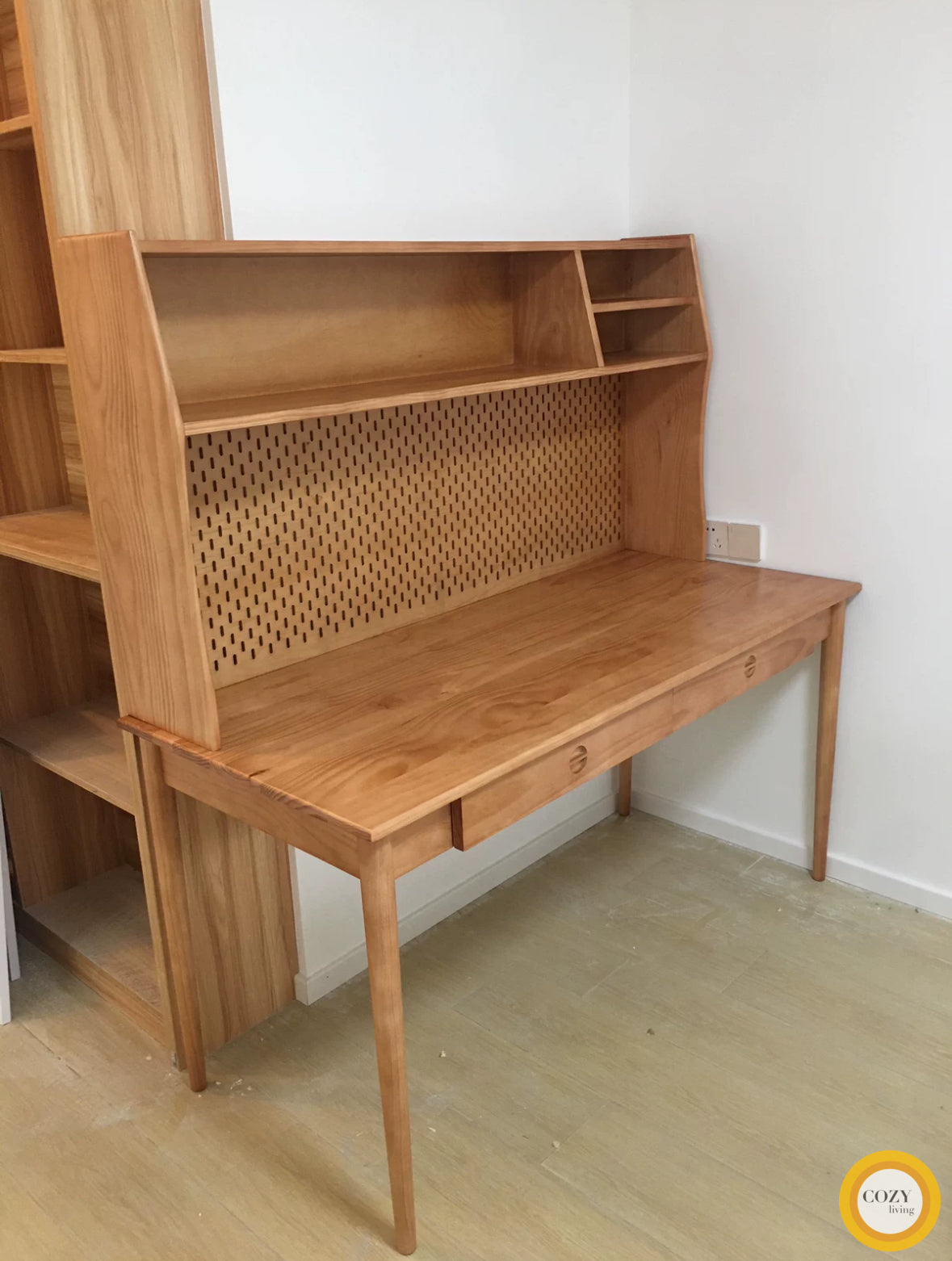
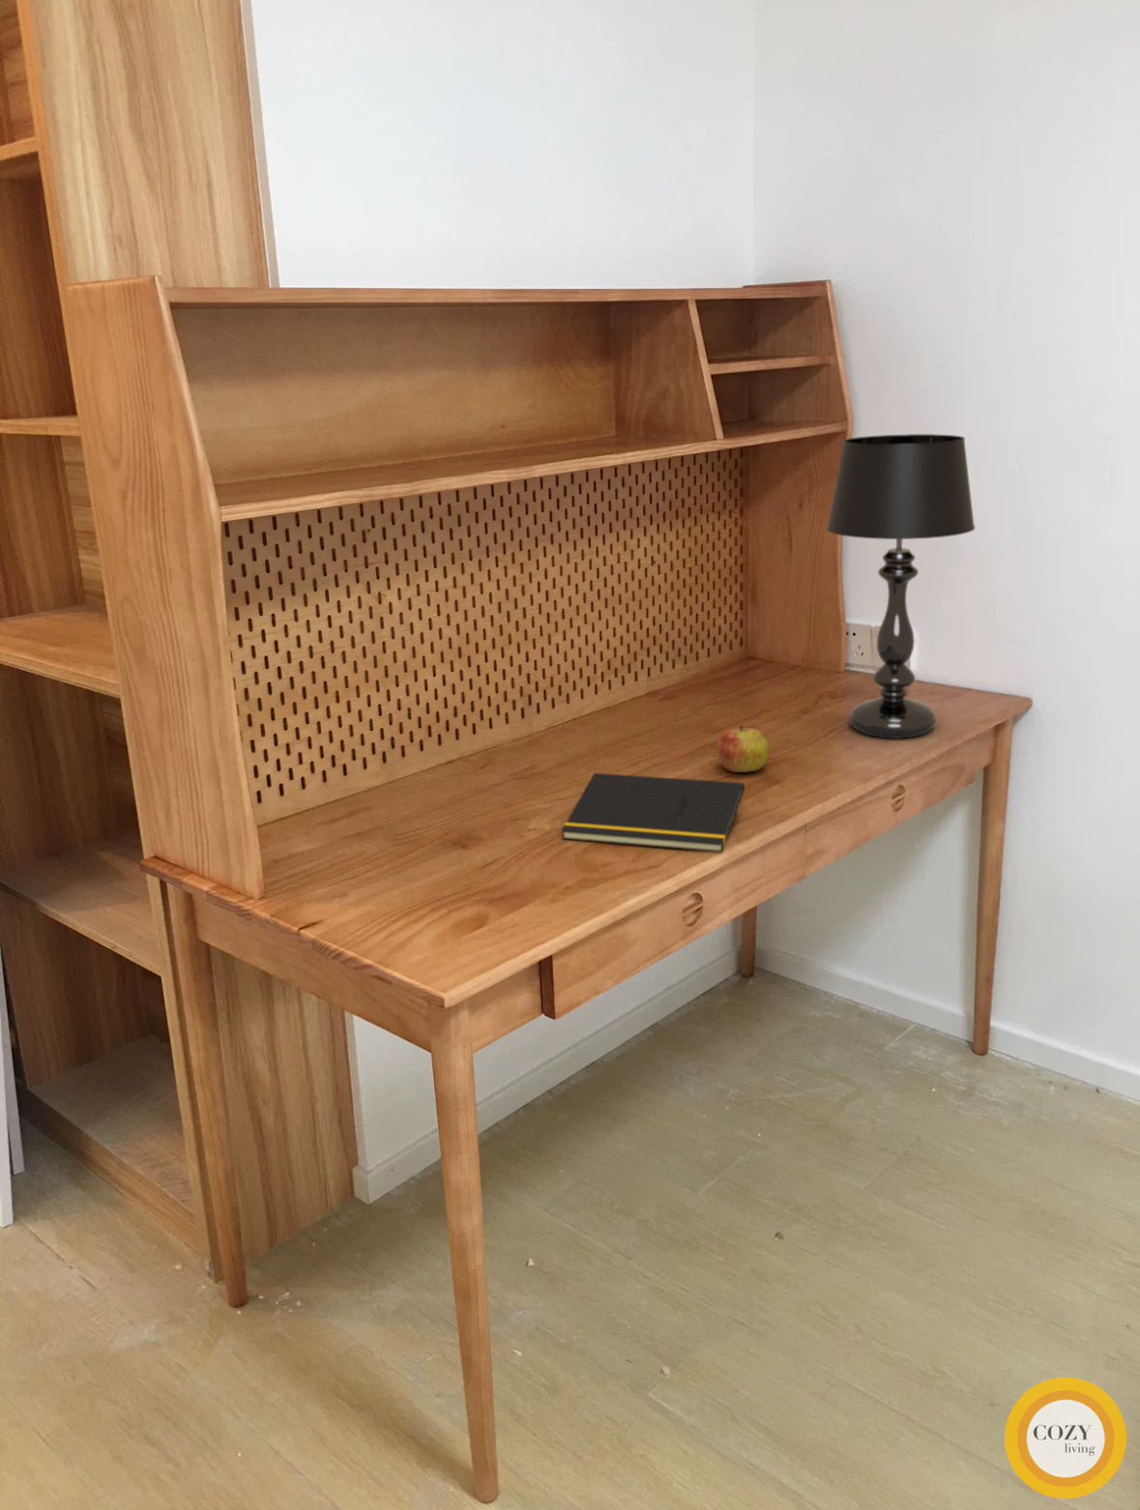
+ table lamp (897, 589)
+ apple (742, 747)
+ notepad (655, 811)
